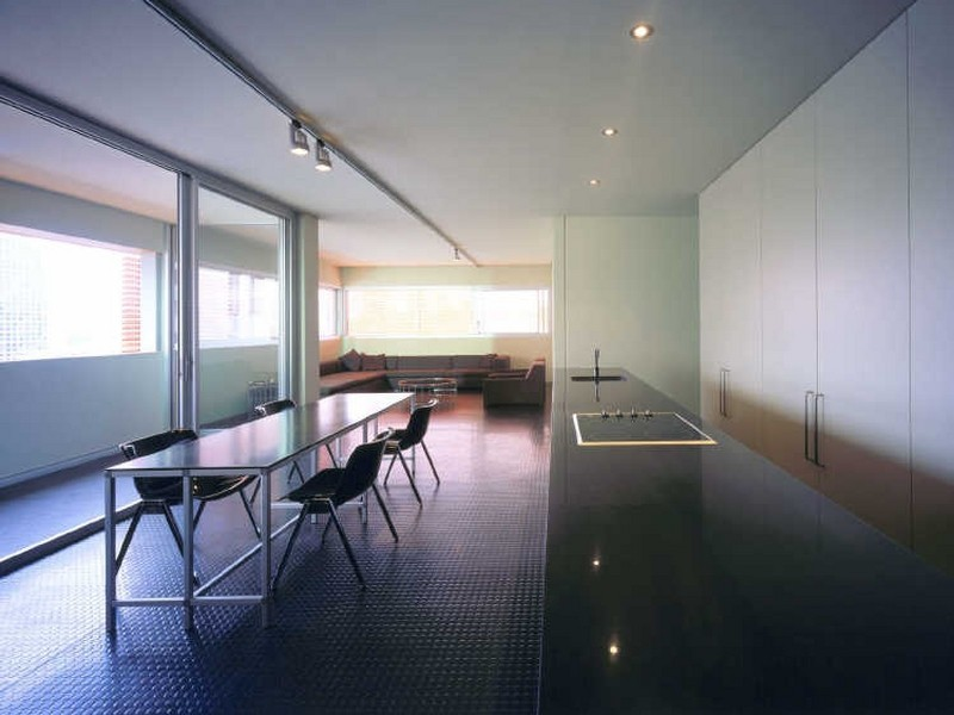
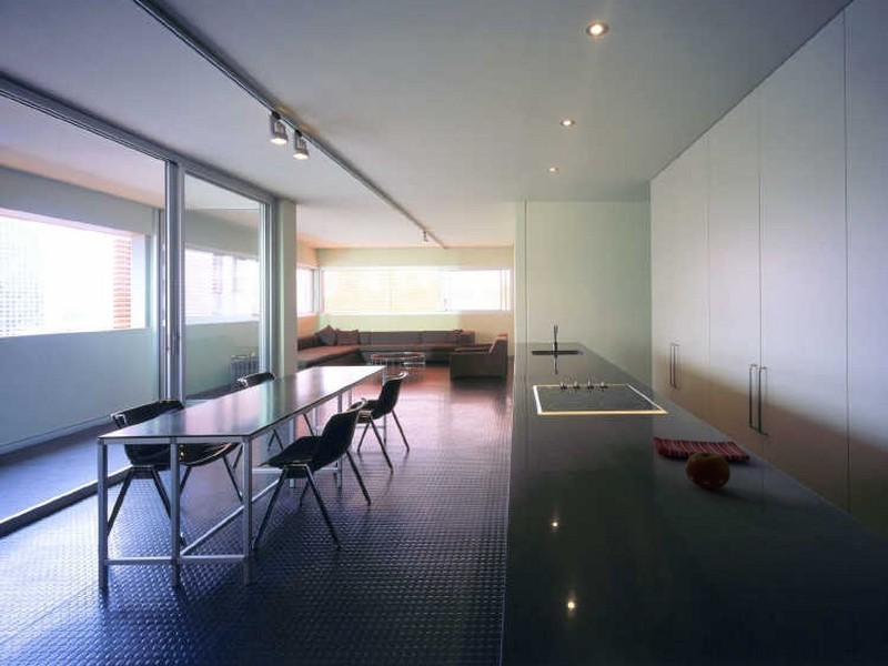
+ dish towel (697, 447)
+ fruit (707, 470)
